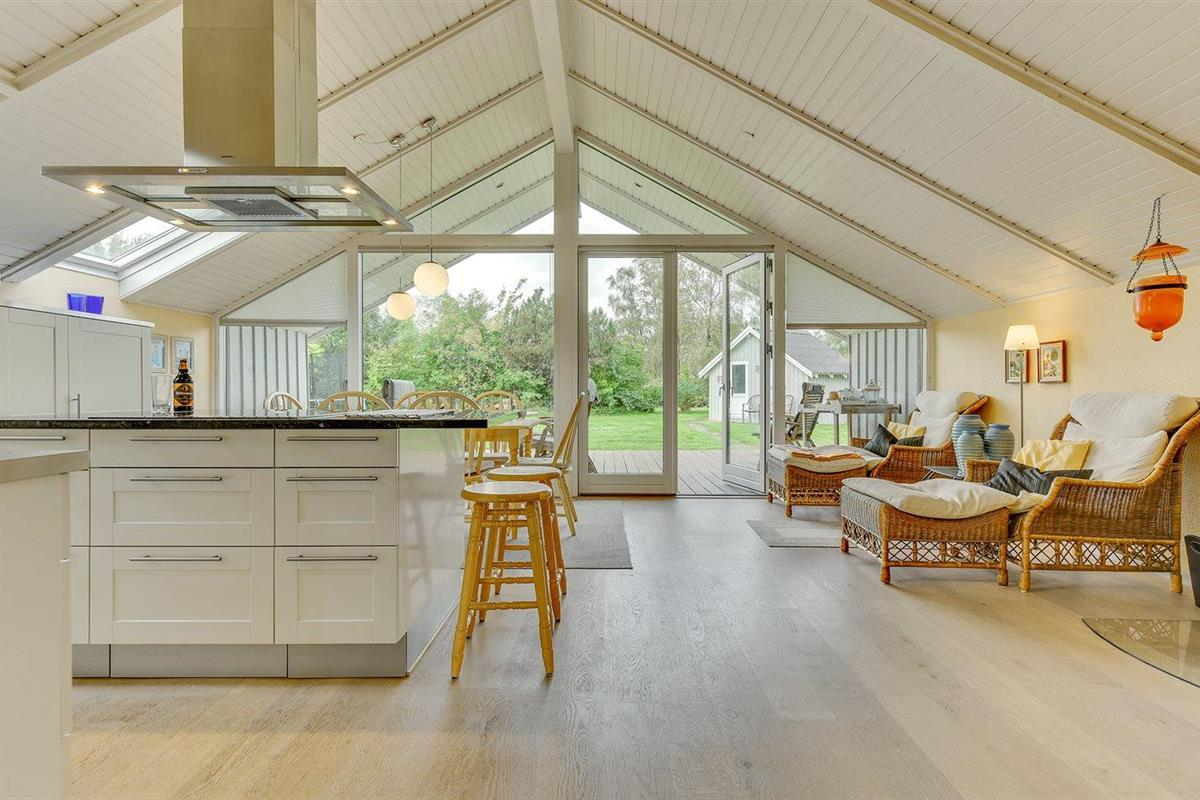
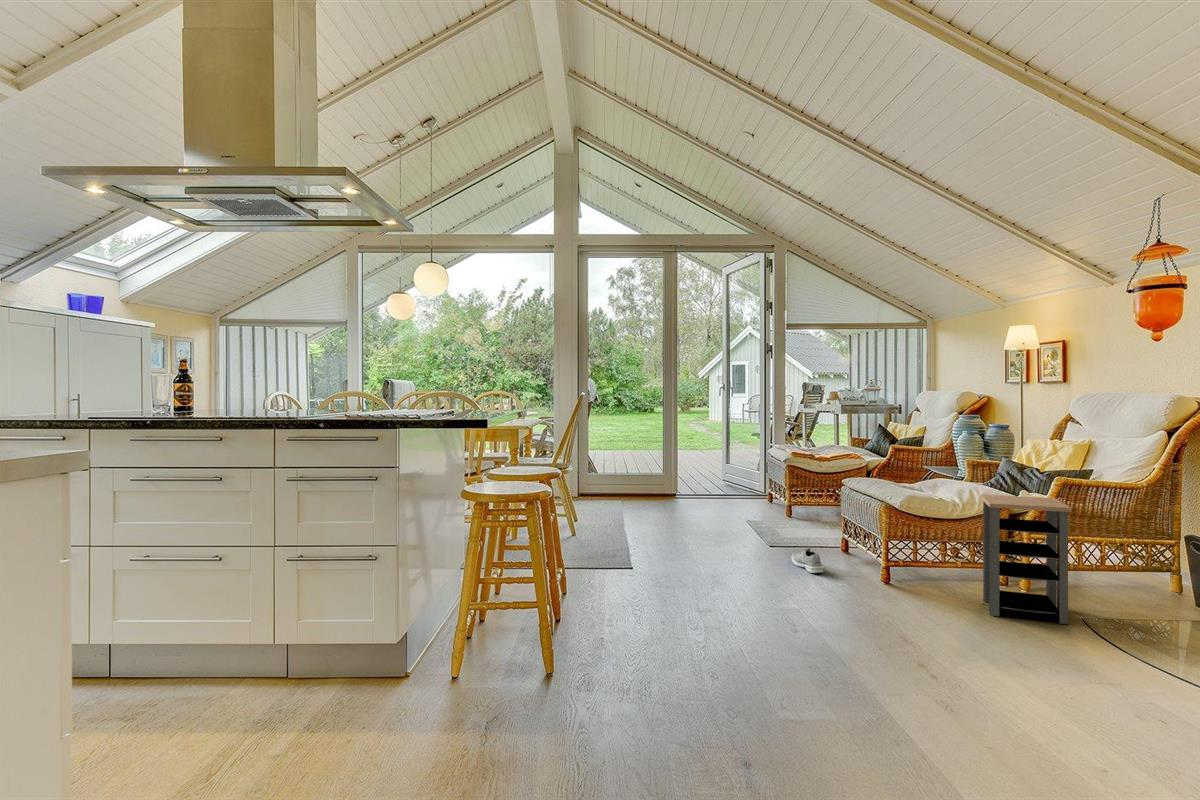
+ side table (1023, 555)
+ sneaker (808, 557)
